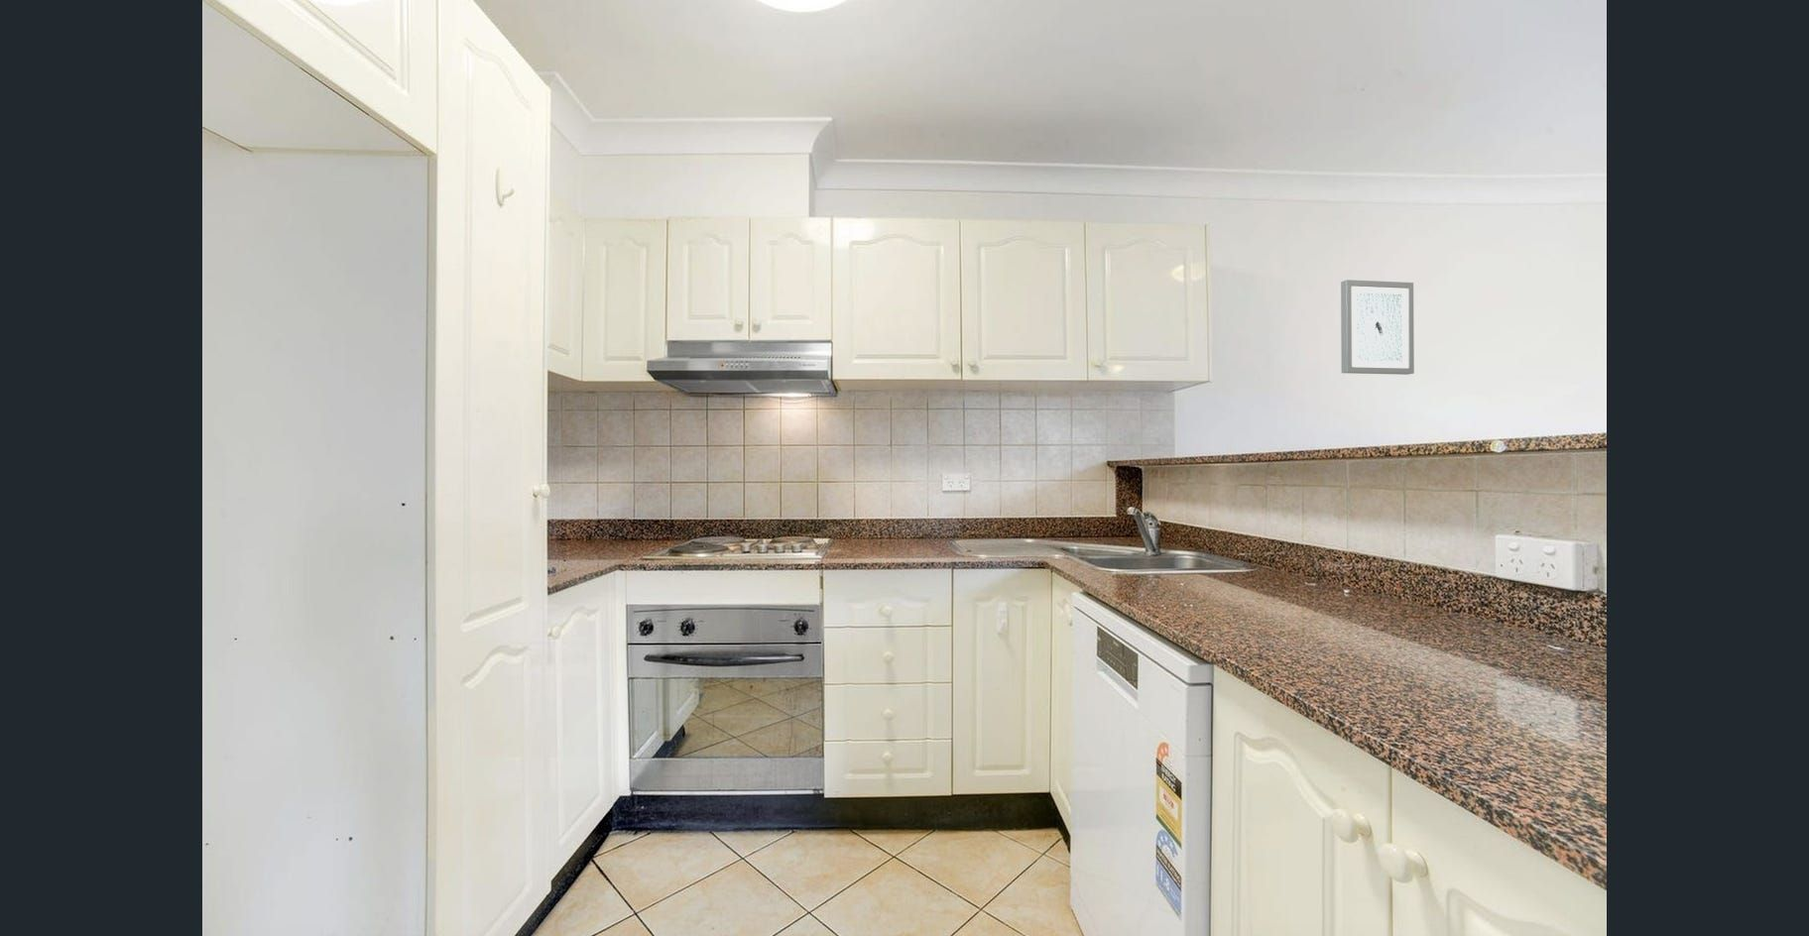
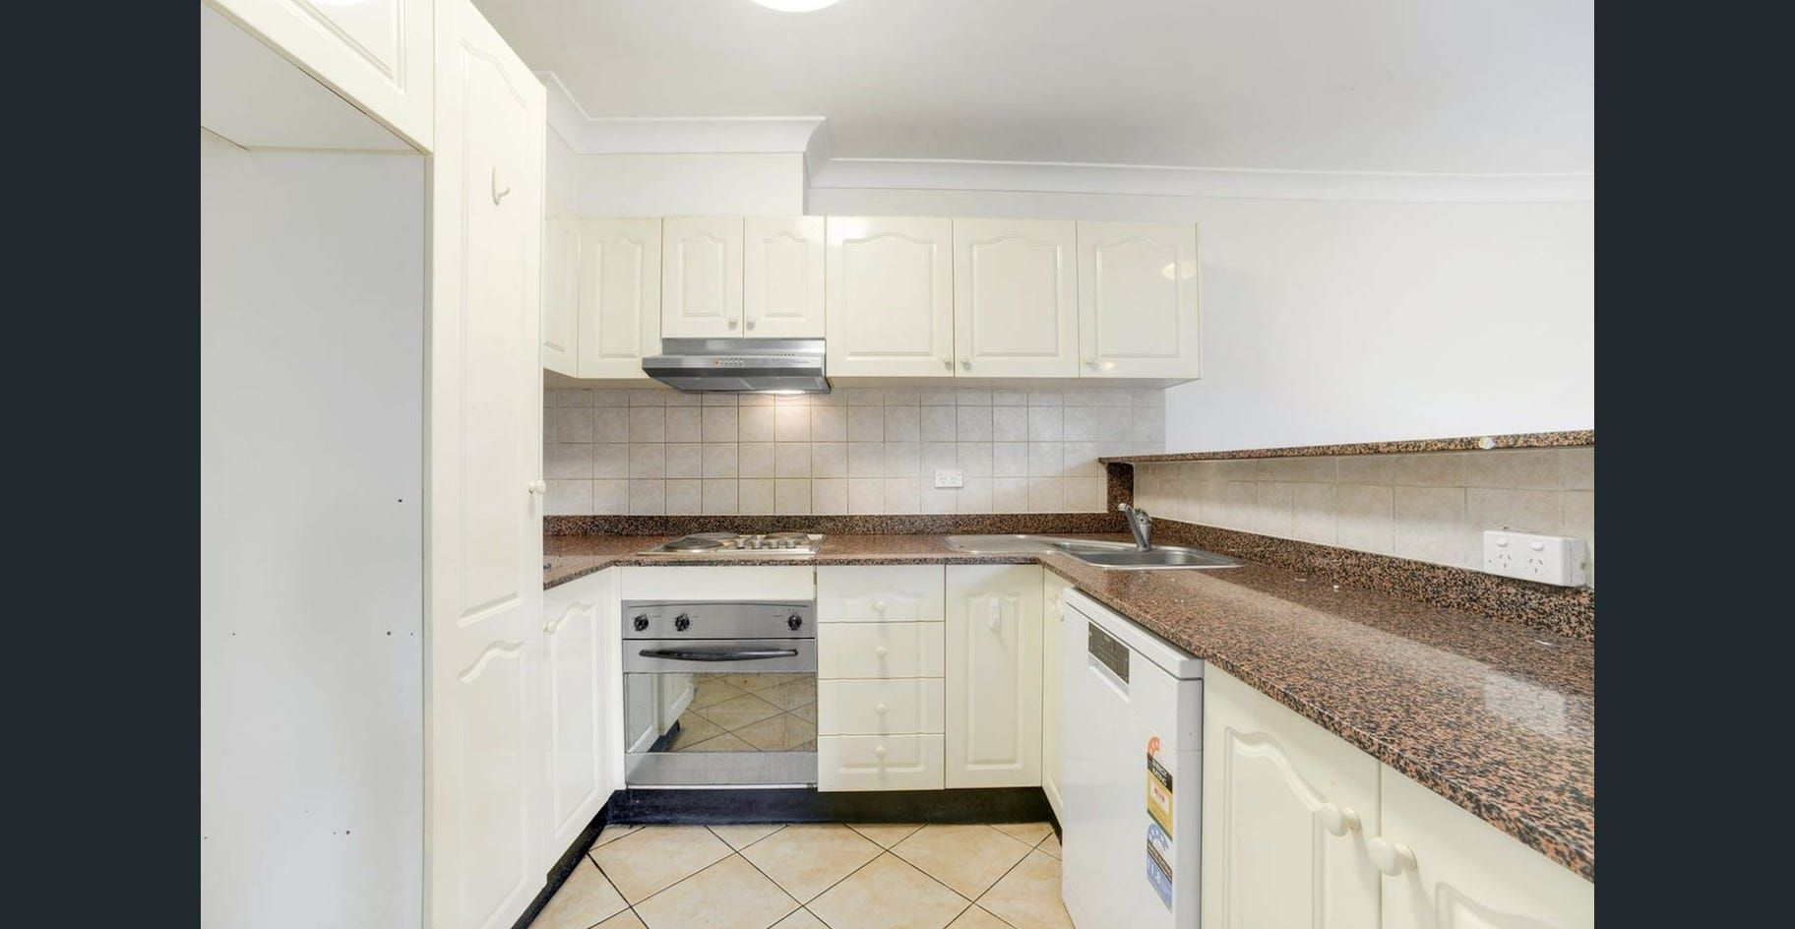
- wall art (1377, 327)
